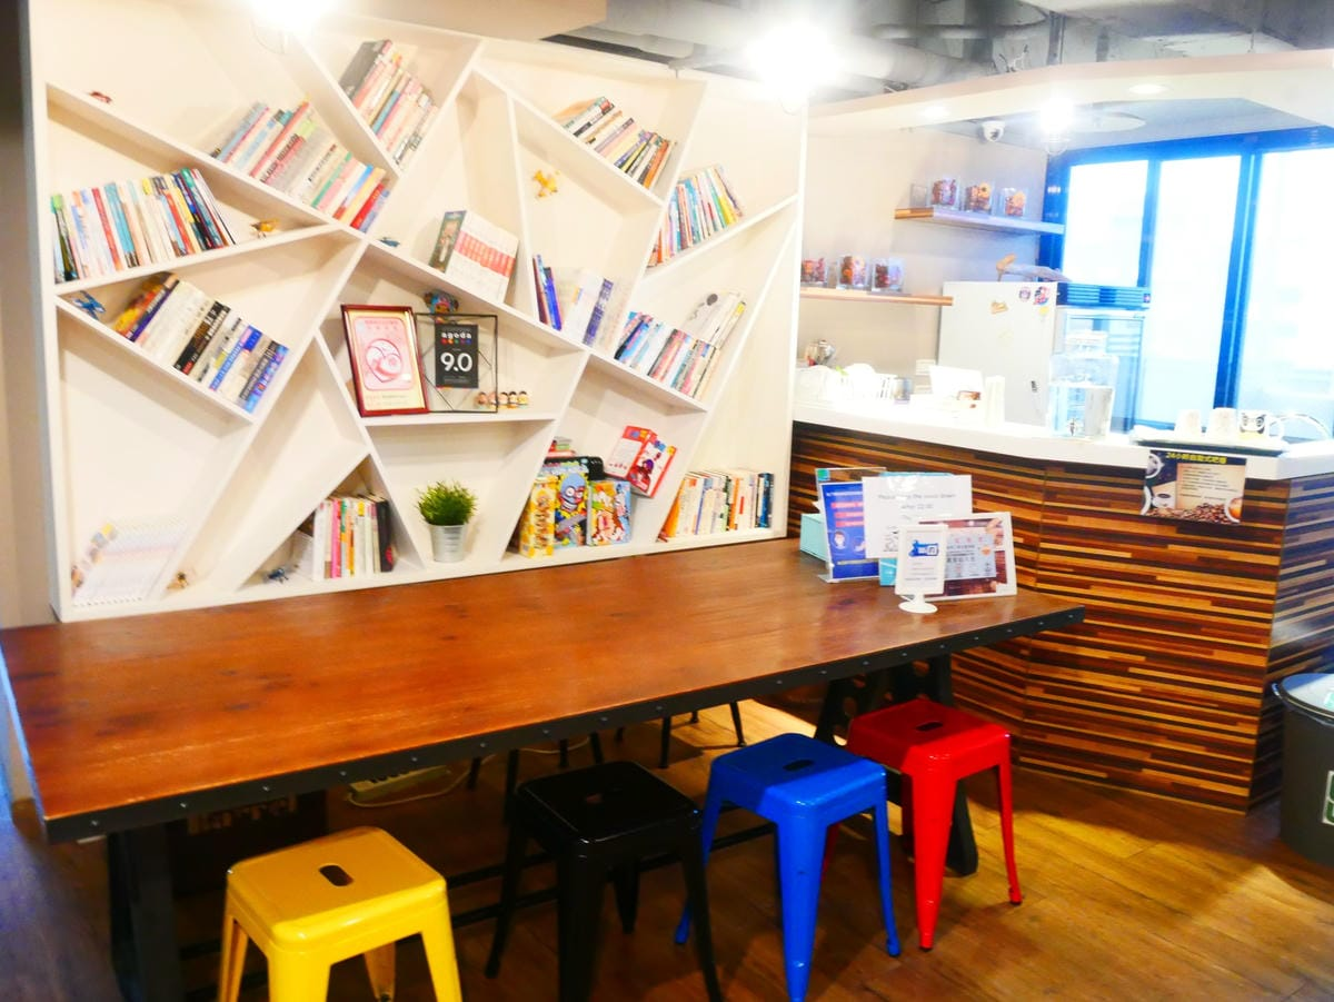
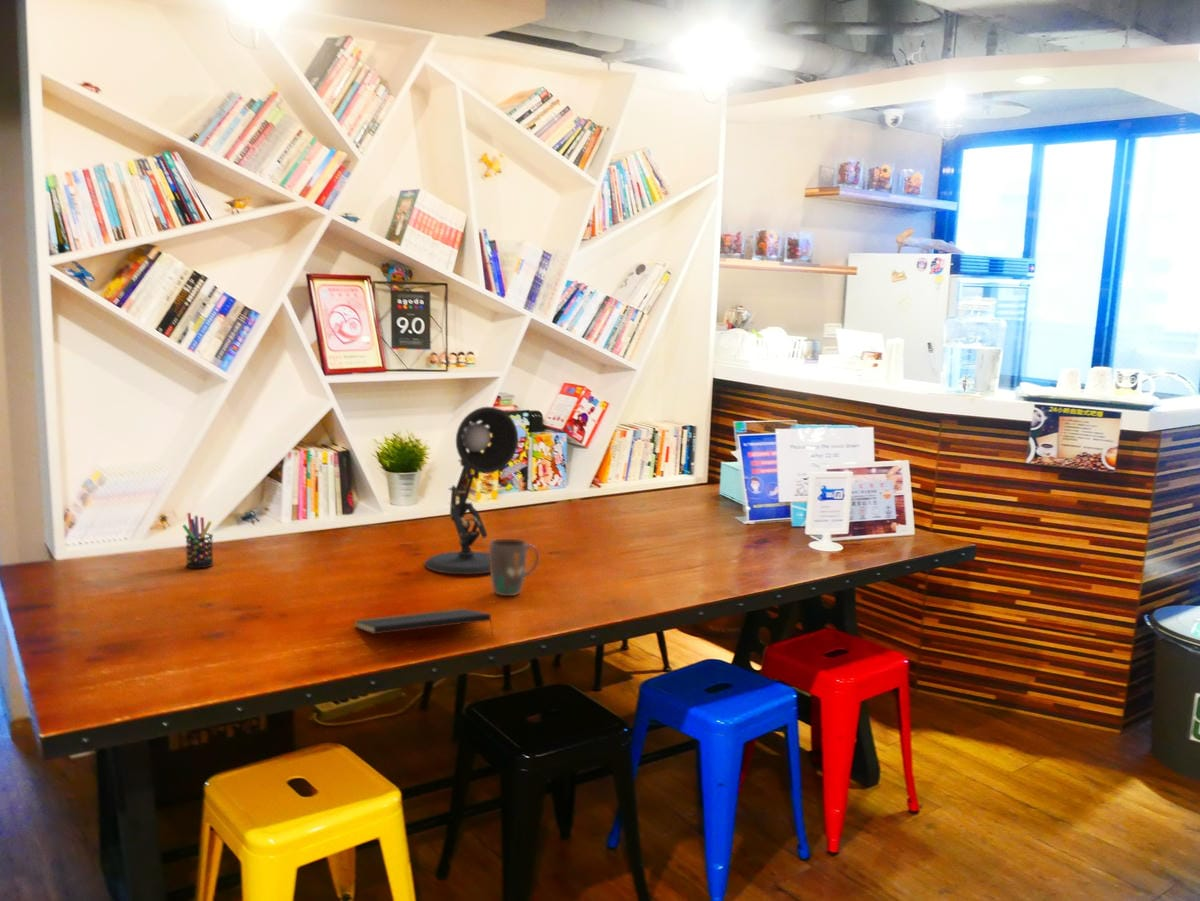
+ pen holder (195, 540)
+ mug (515, 566)
+ desk lamp (468, 485)
+ notepad (421, 620)
